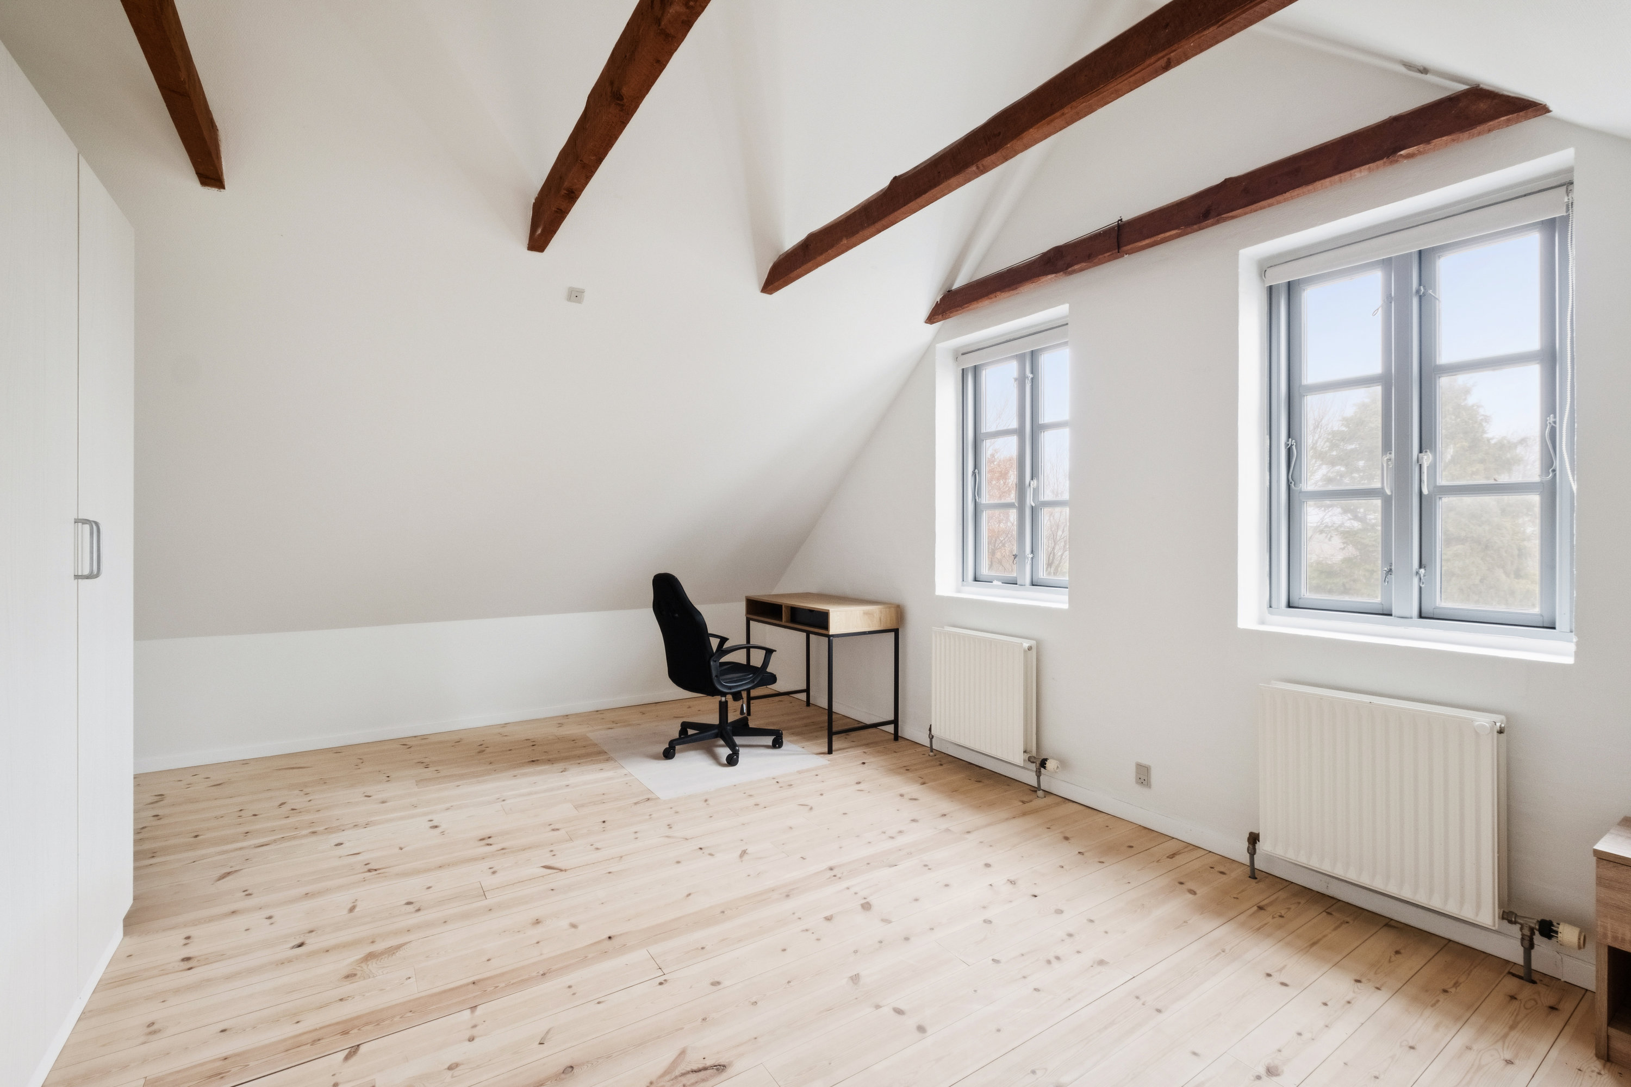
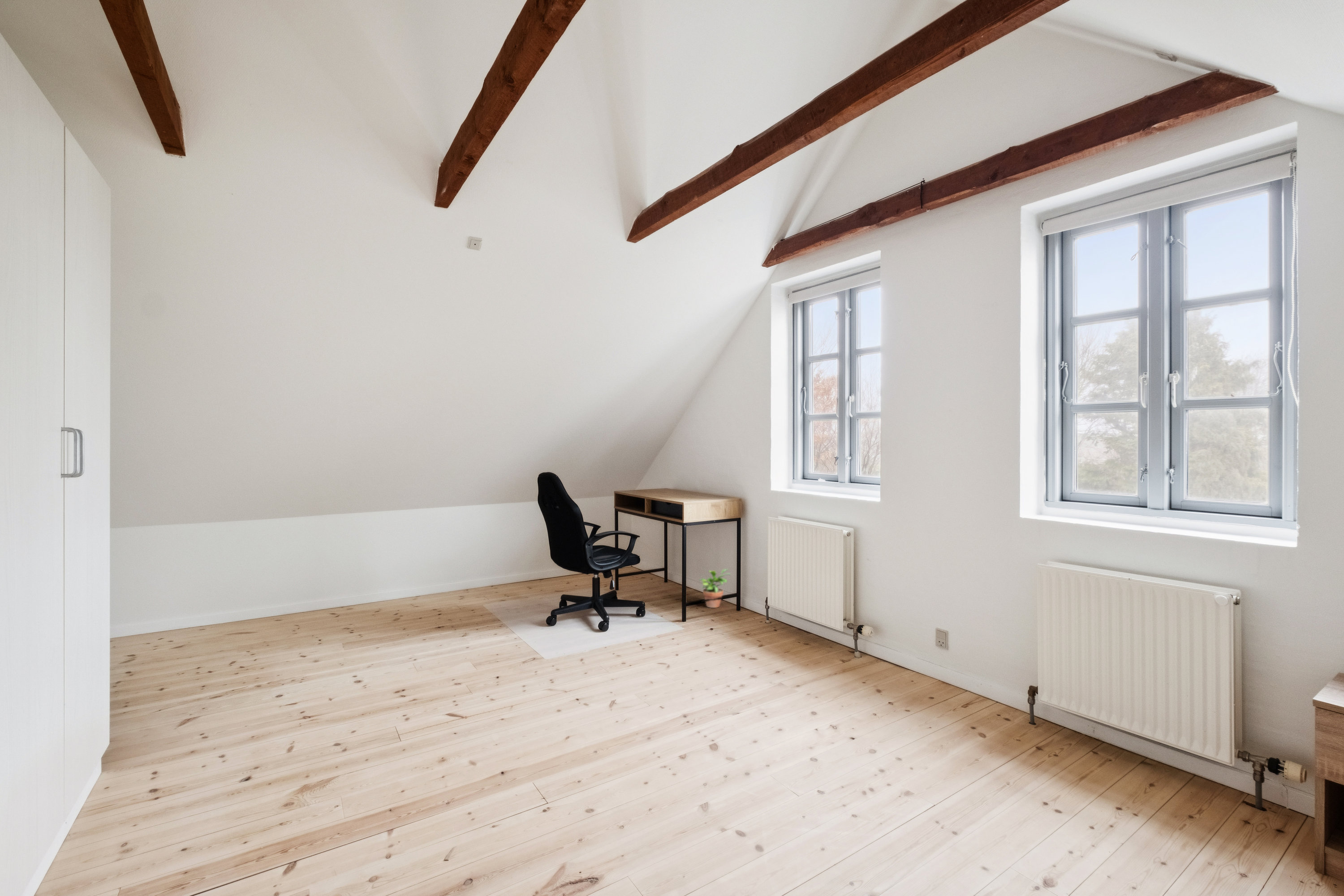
+ potted plant (714, 586)
